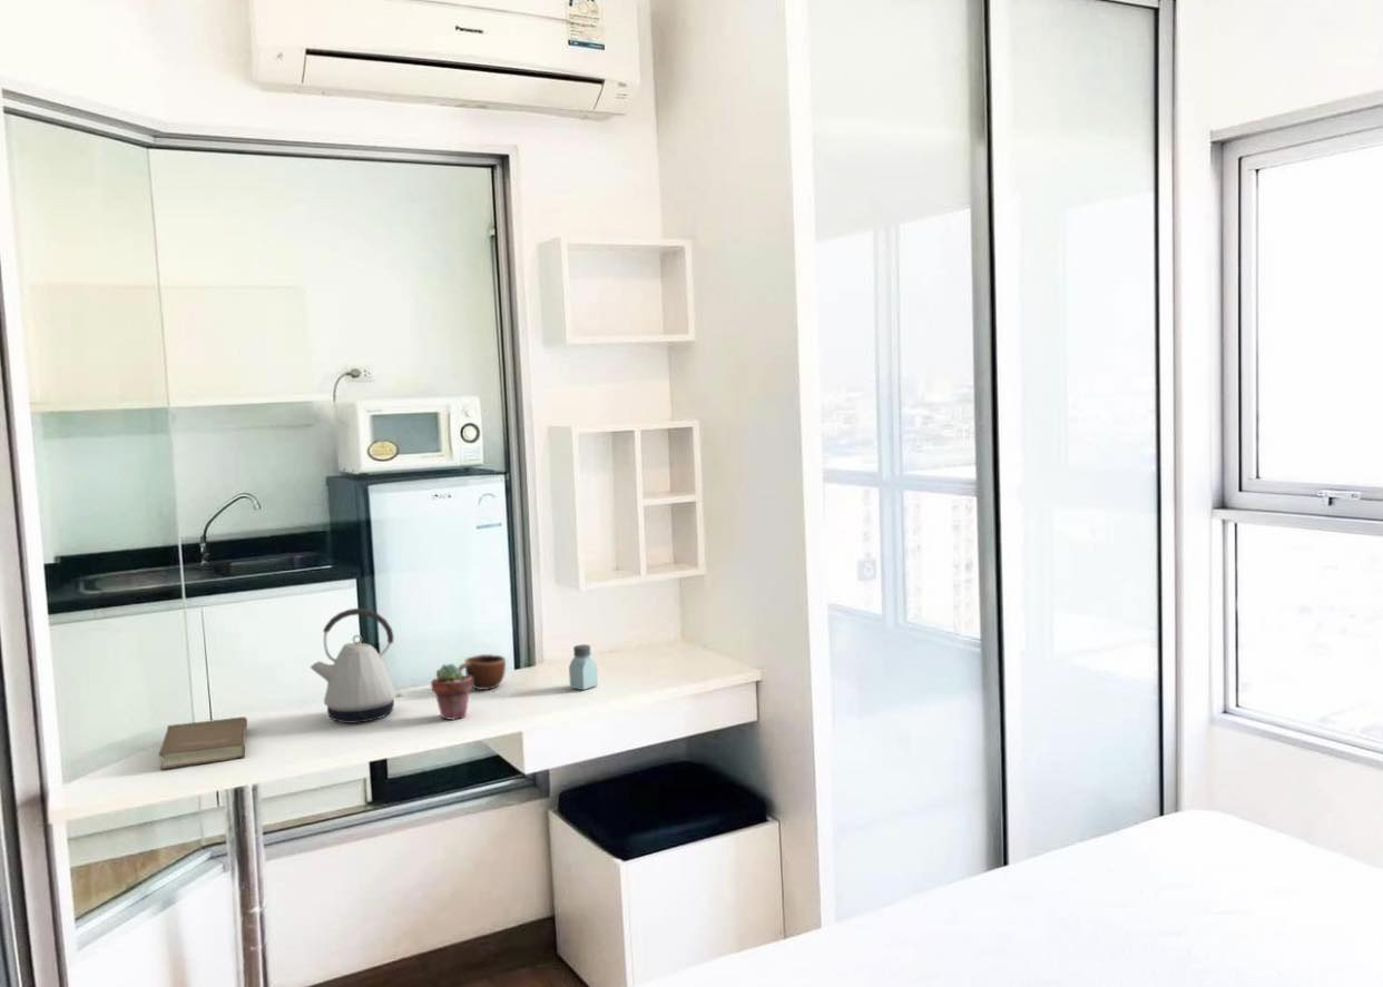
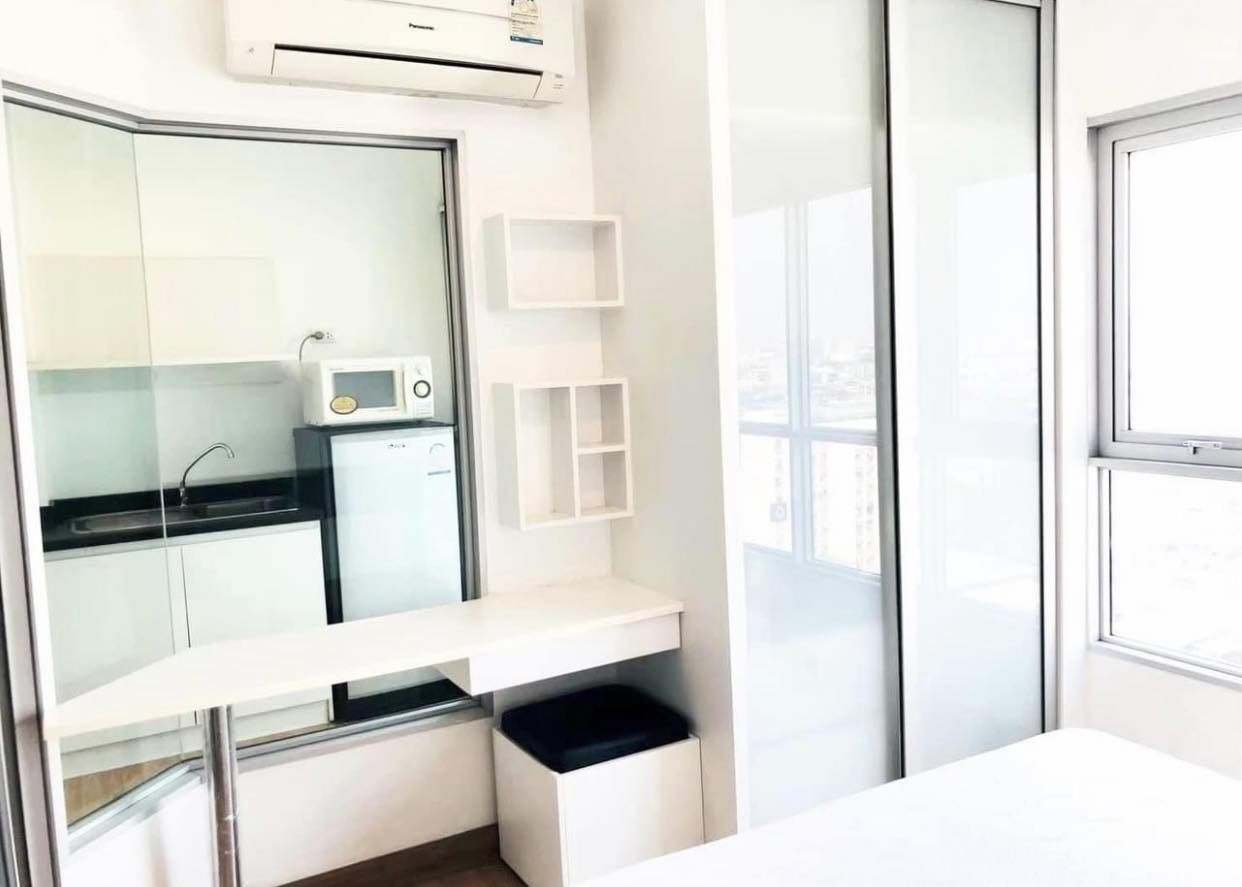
- potted succulent (452, 689)
- book (205, 740)
- mug (483, 673)
- kettle (355, 662)
- saltshaker (582, 667)
